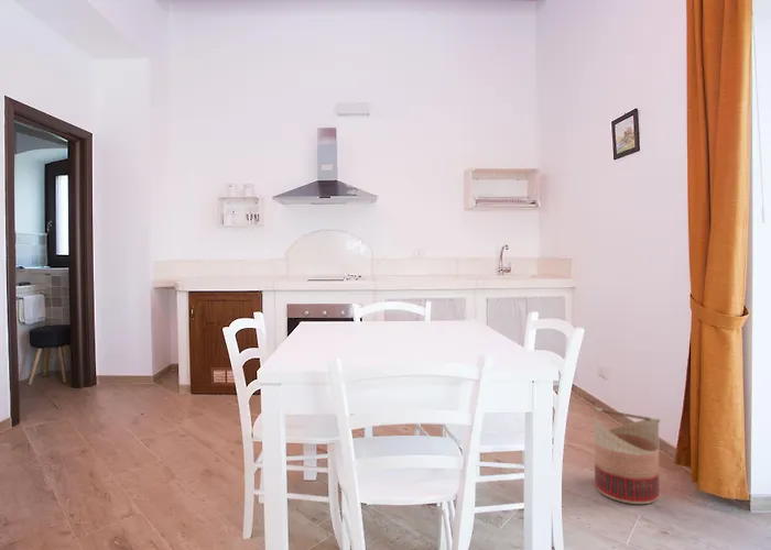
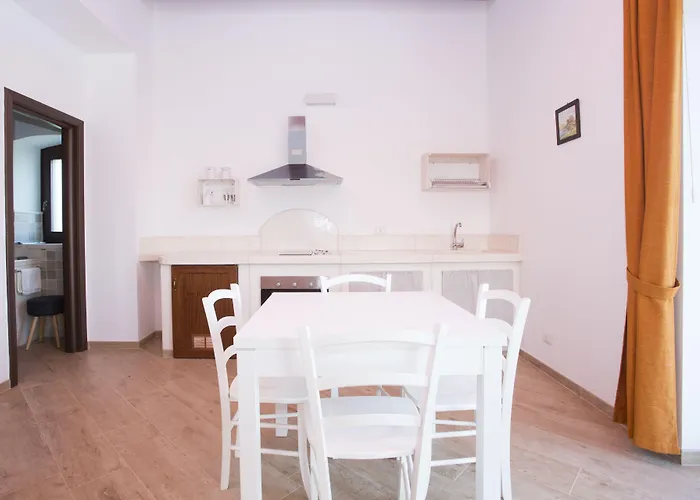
- basket (626, 451)
